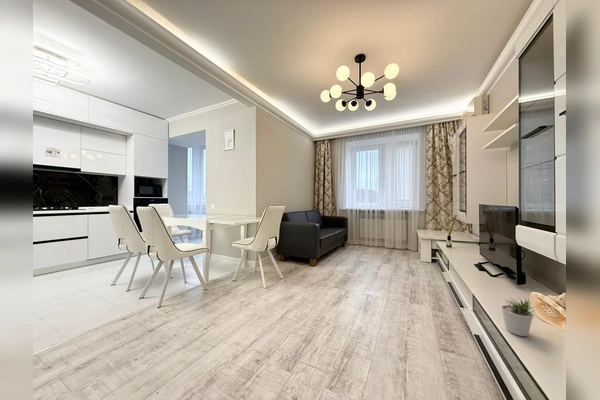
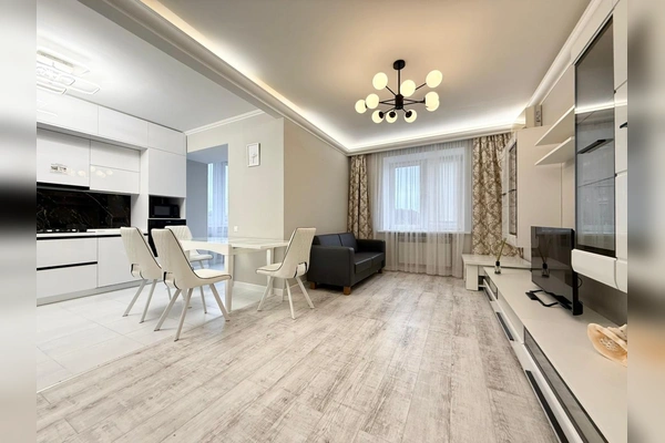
- potted plant (517, 314)
